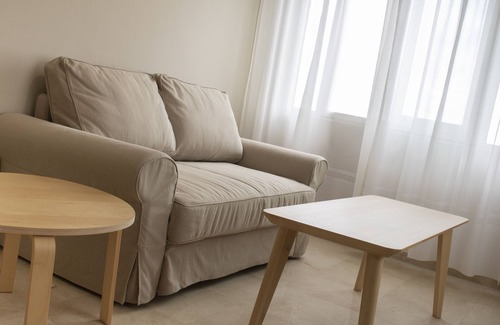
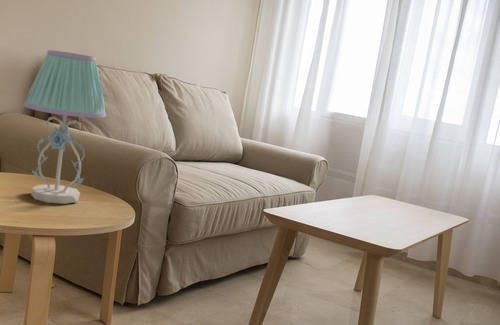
+ table lamp (63, 127)
